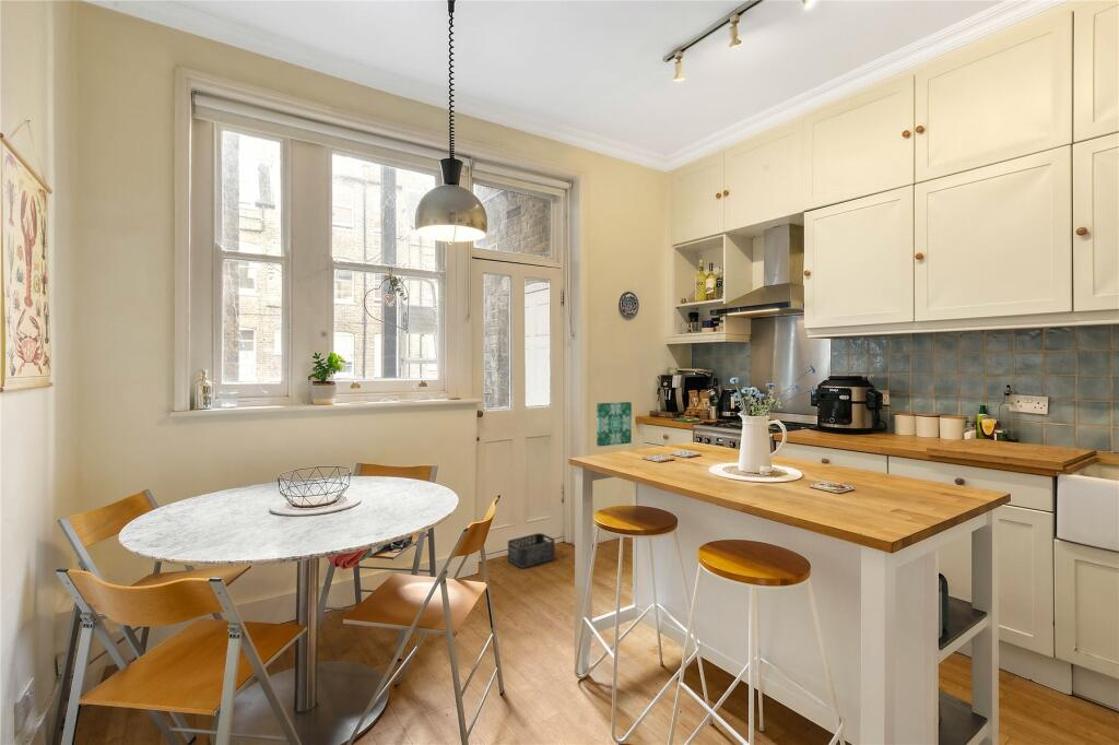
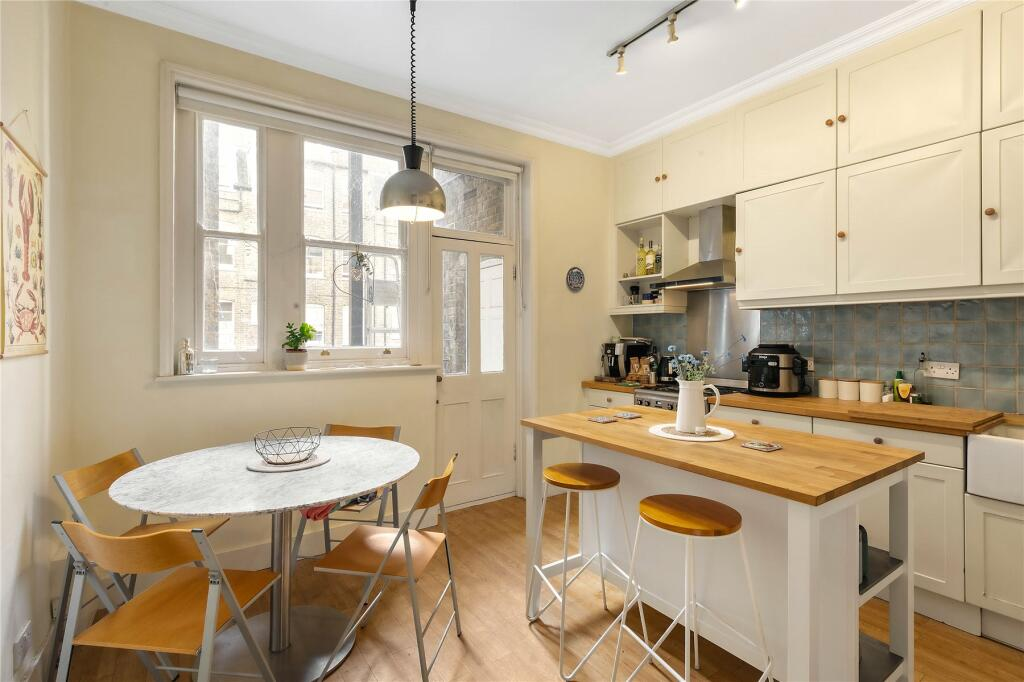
- storage bin (531, 549)
- wall art (614, 423)
